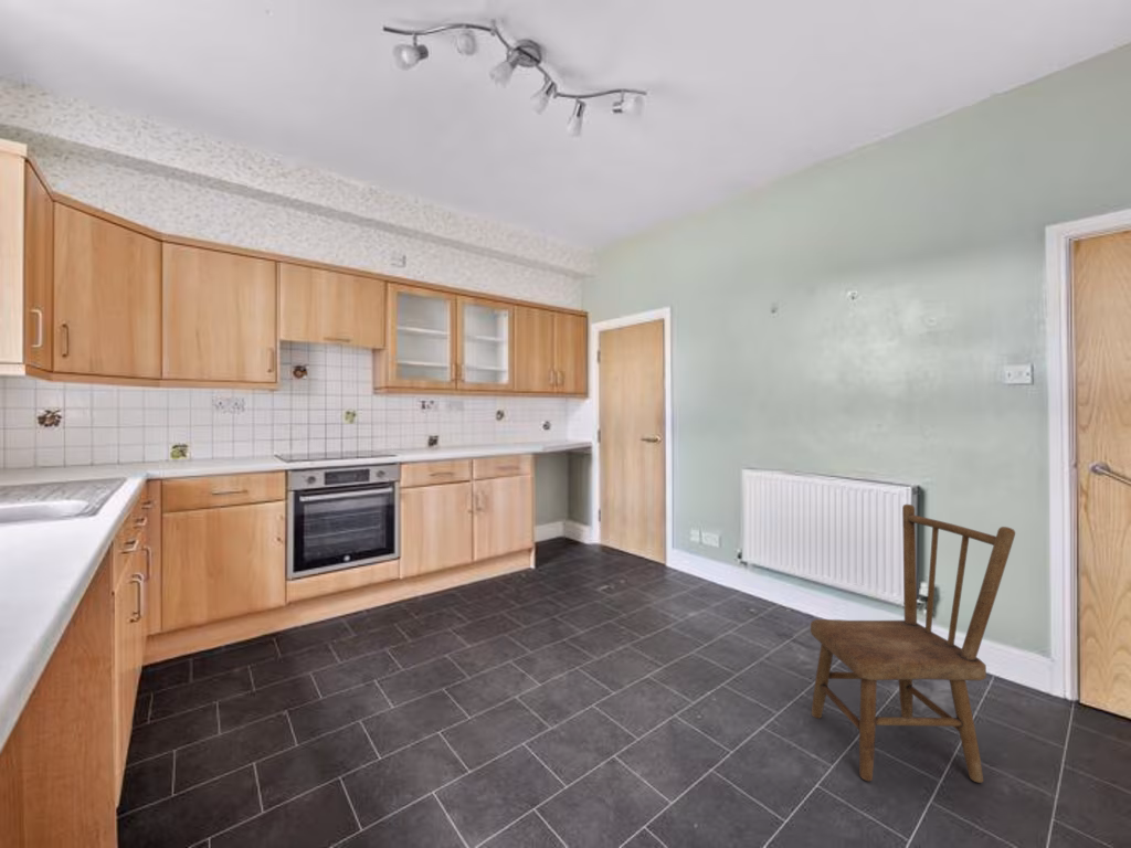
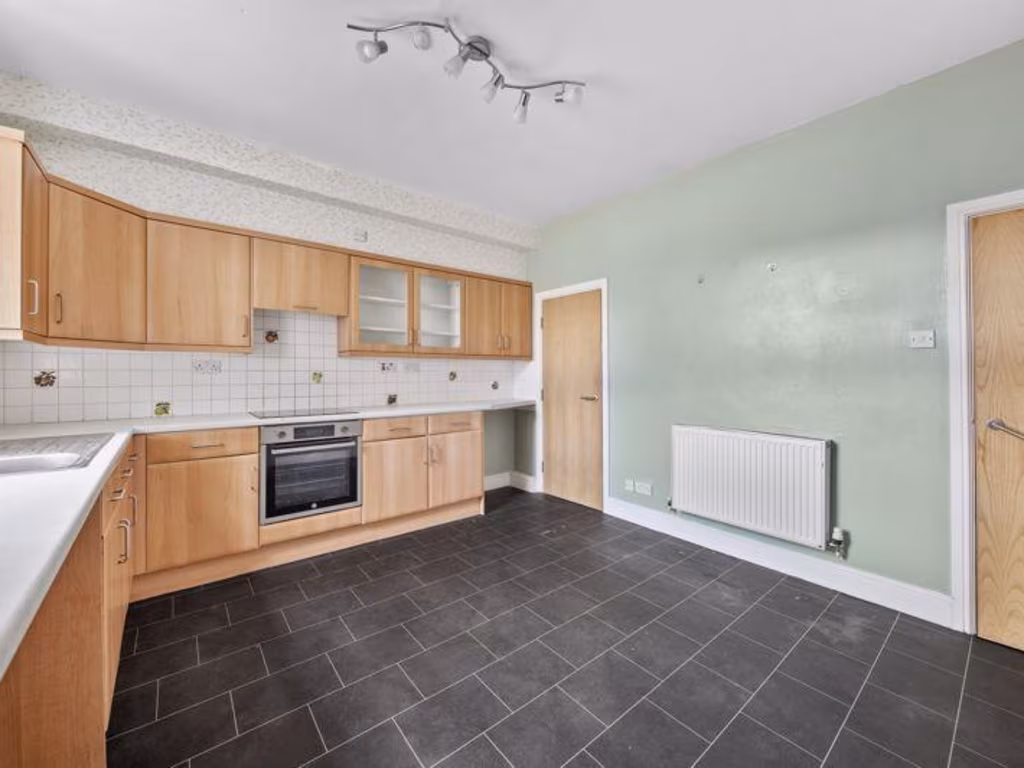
- dining chair (895, 629)
